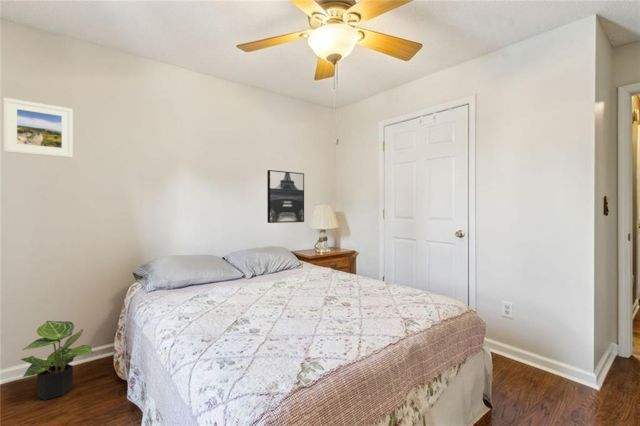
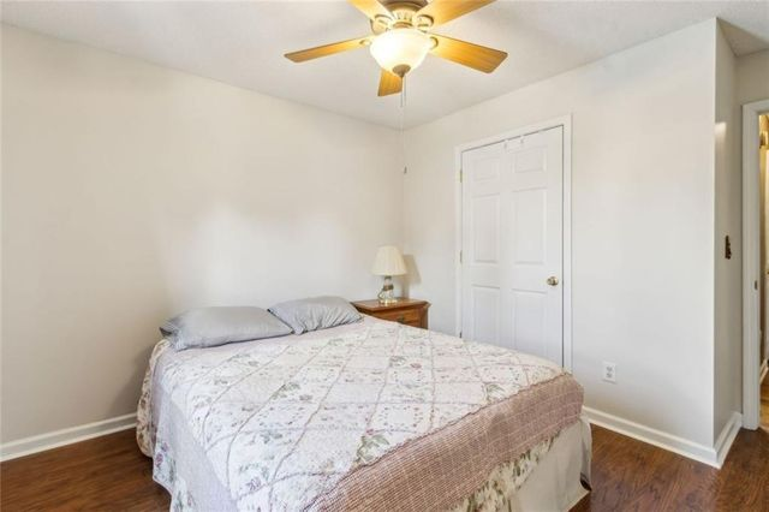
- potted plant (60, 357)
- wall art (286, 197)
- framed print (40, 129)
